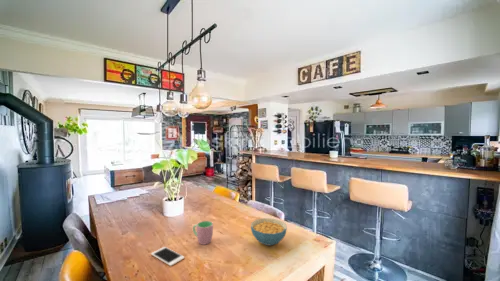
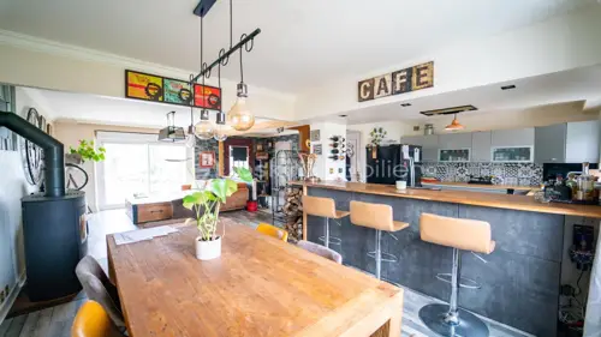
- cup (202, 232)
- cell phone (167, 255)
- cereal bowl (268, 234)
